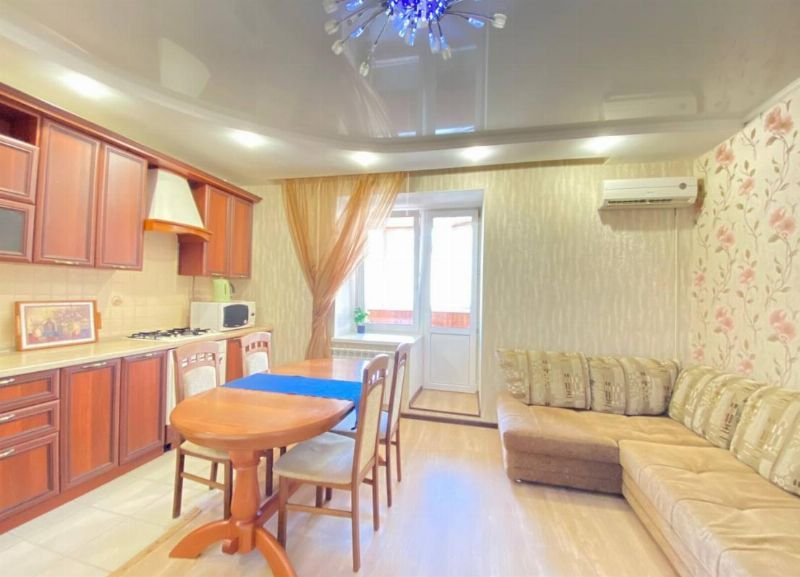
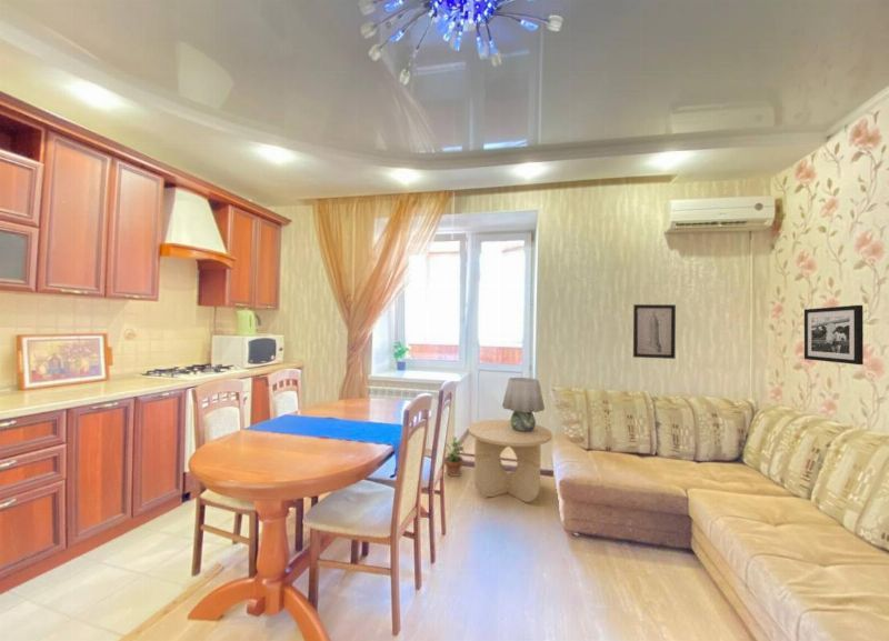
+ picture frame (830, 334)
+ potted plant (451, 455)
+ table lamp (523, 403)
+ wall art (653, 331)
+ side table (500, 460)
